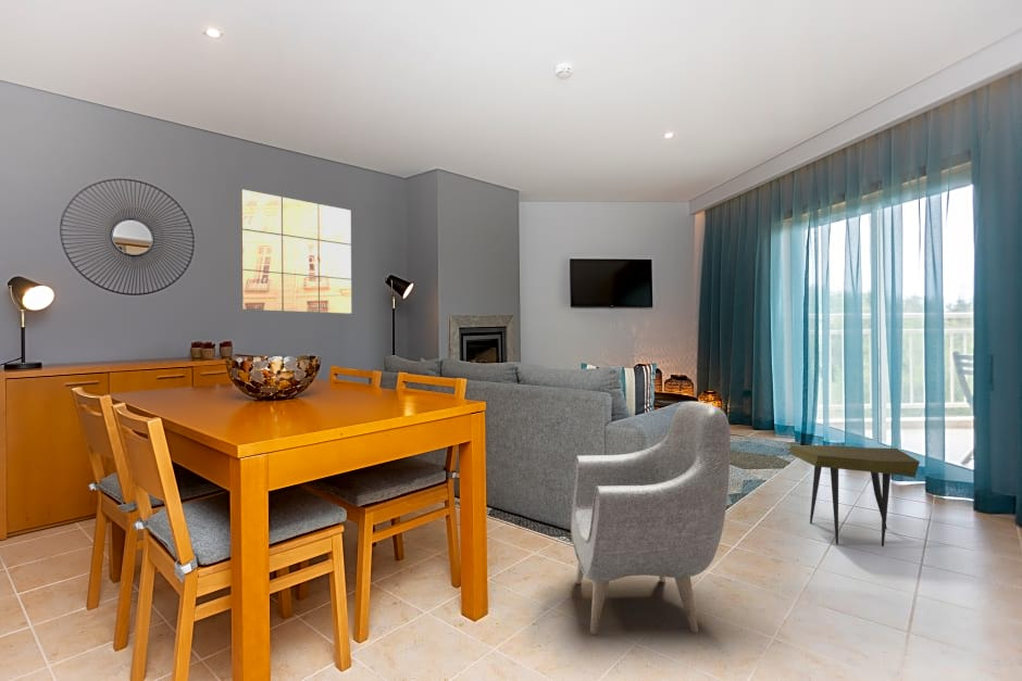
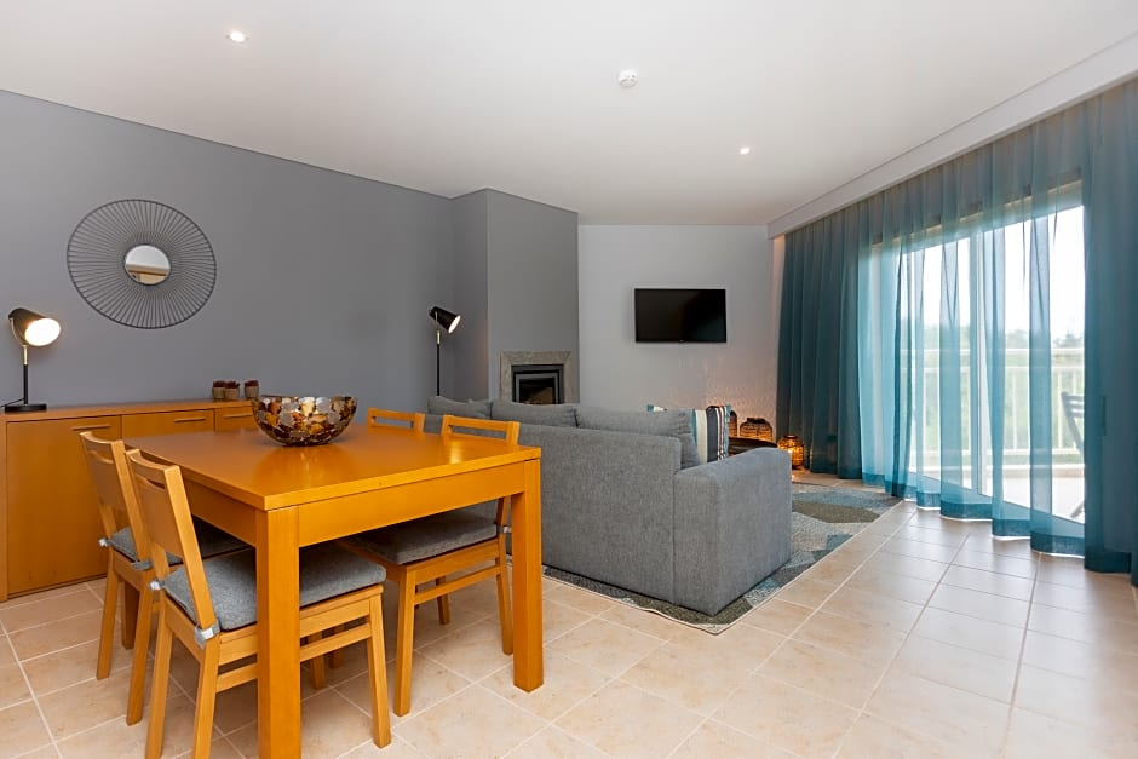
- side table (837, 491)
- armchair (631, 504)
- wall art (300, 255)
